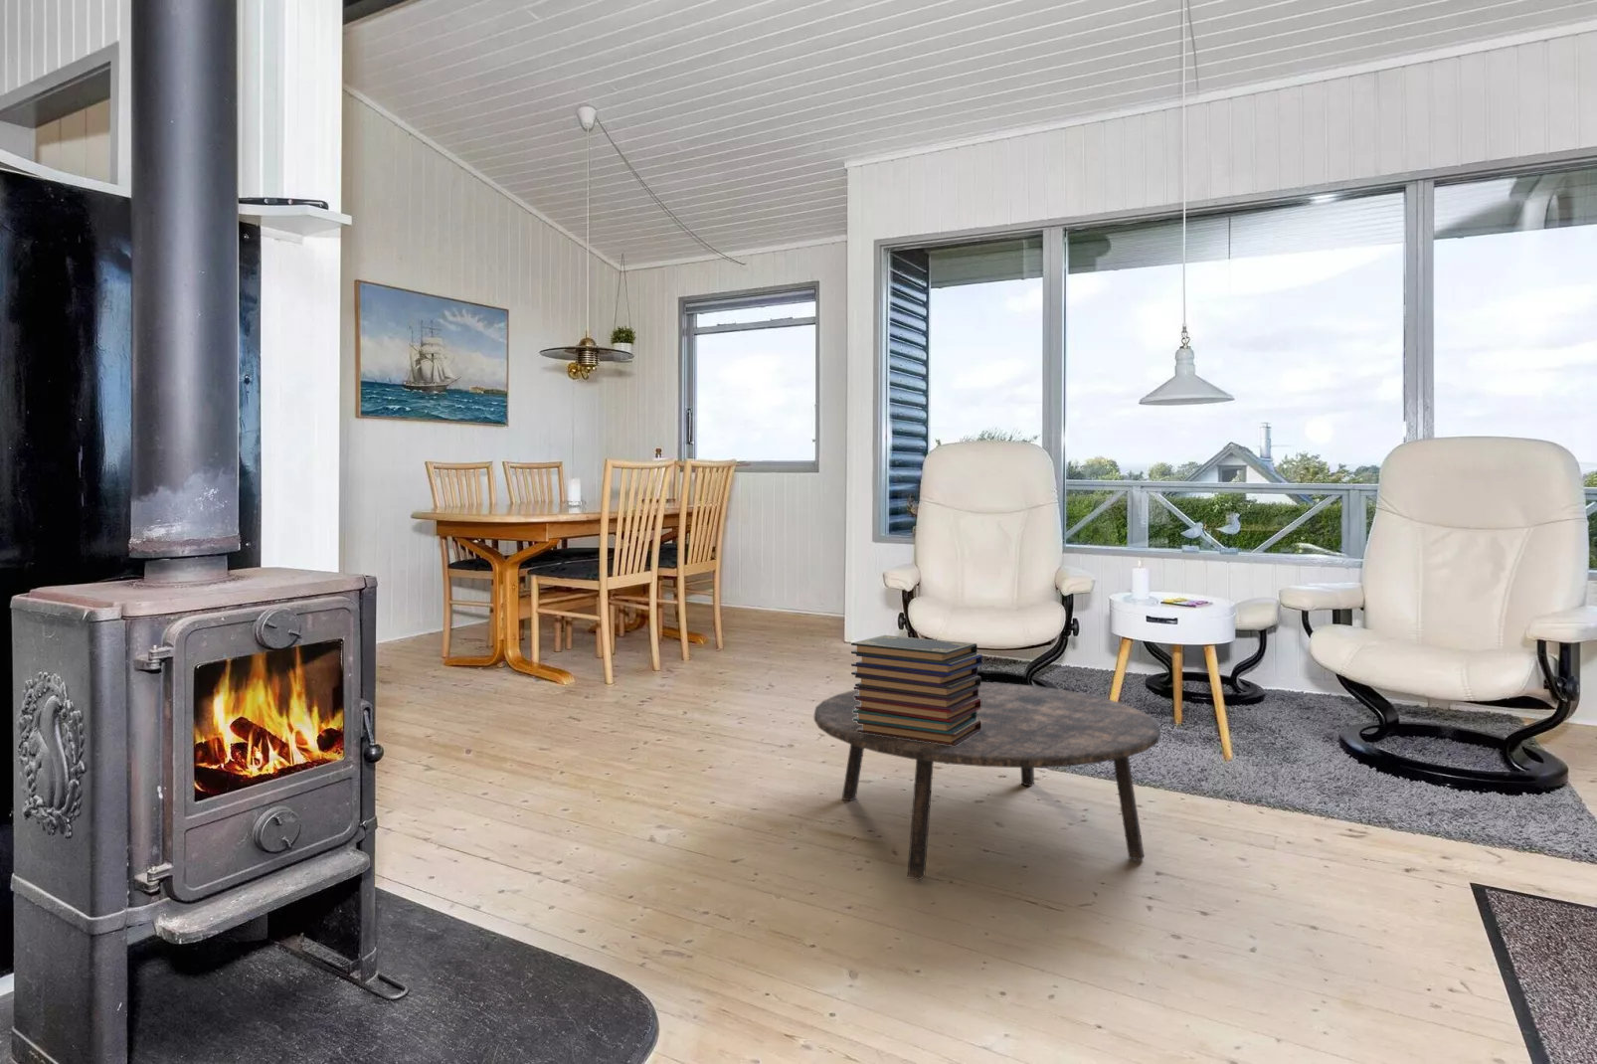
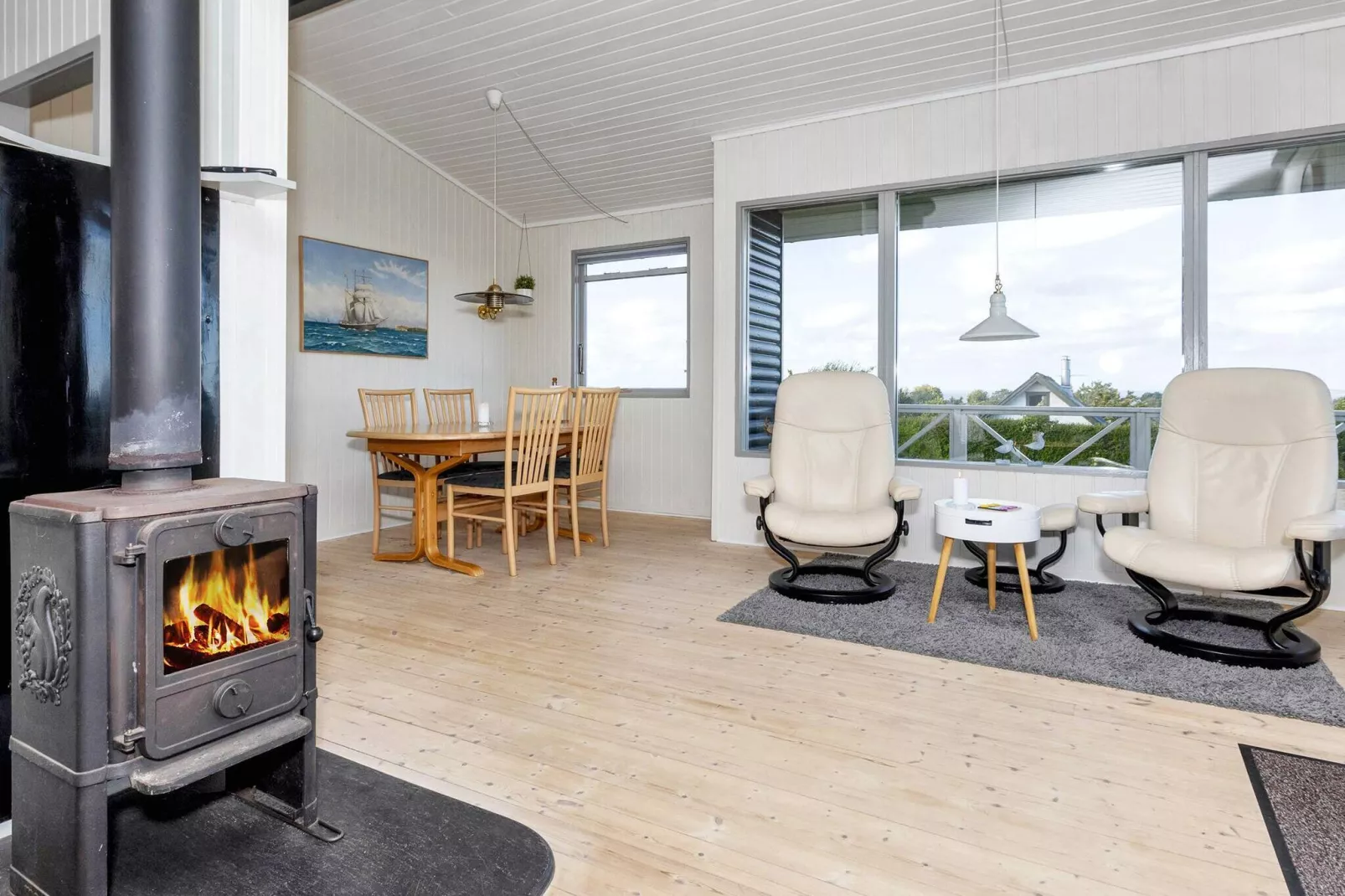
- coffee table (981, 766)
- book stack (914, 686)
